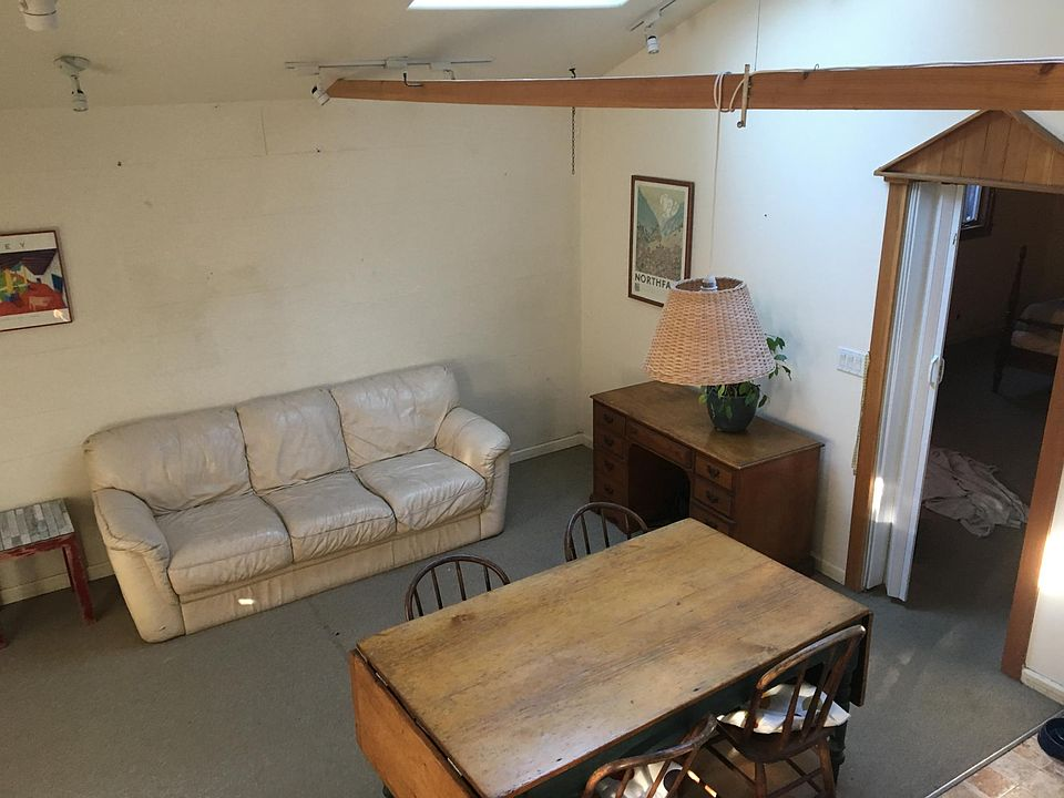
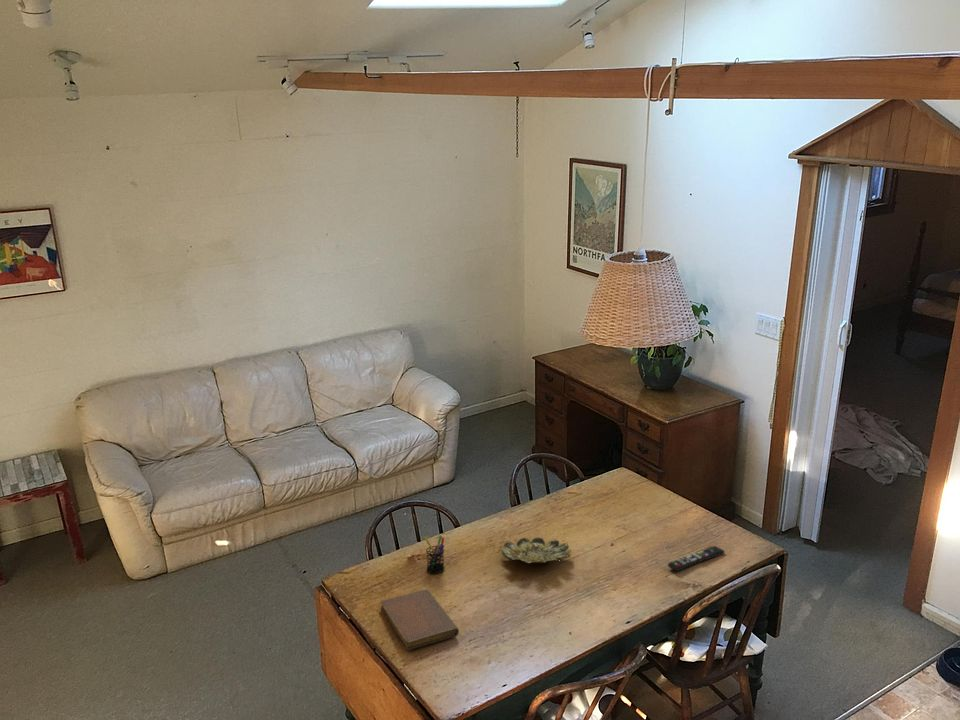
+ remote control (696, 558)
+ bowl (535, 550)
+ notebook (418, 617)
+ pen holder (437, 551)
